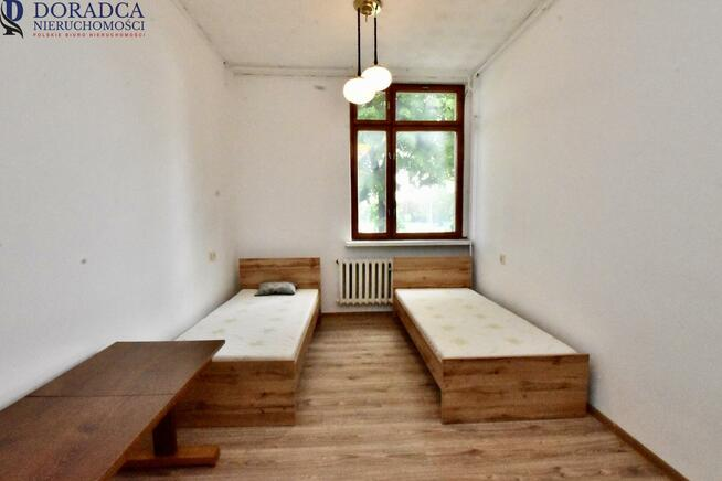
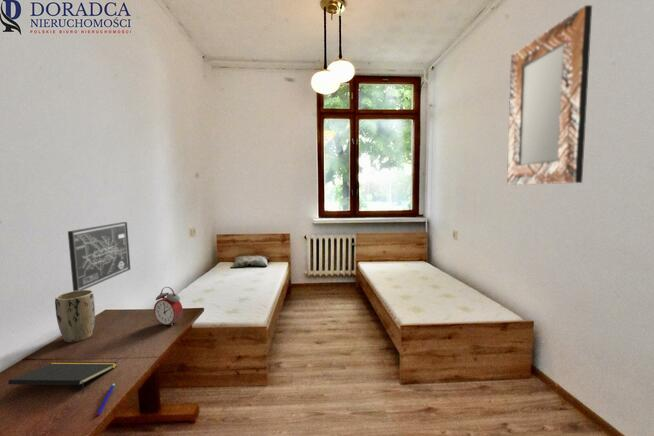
+ wall art (103, 253)
+ pen (106, 398)
+ home mirror (541, 110)
+ plant pot (76, 316)
+ notepad (66, 372)
+ alarm clock (168, 305)
